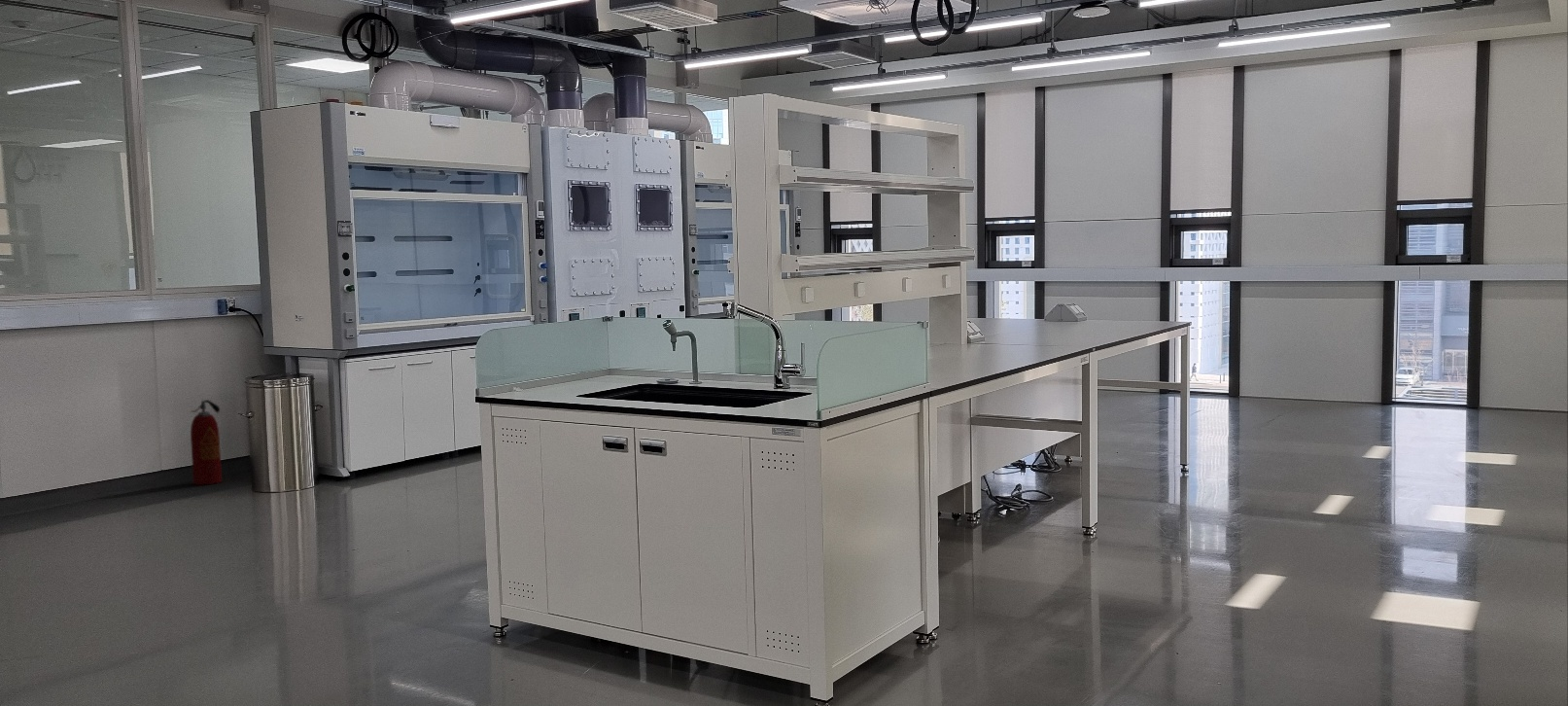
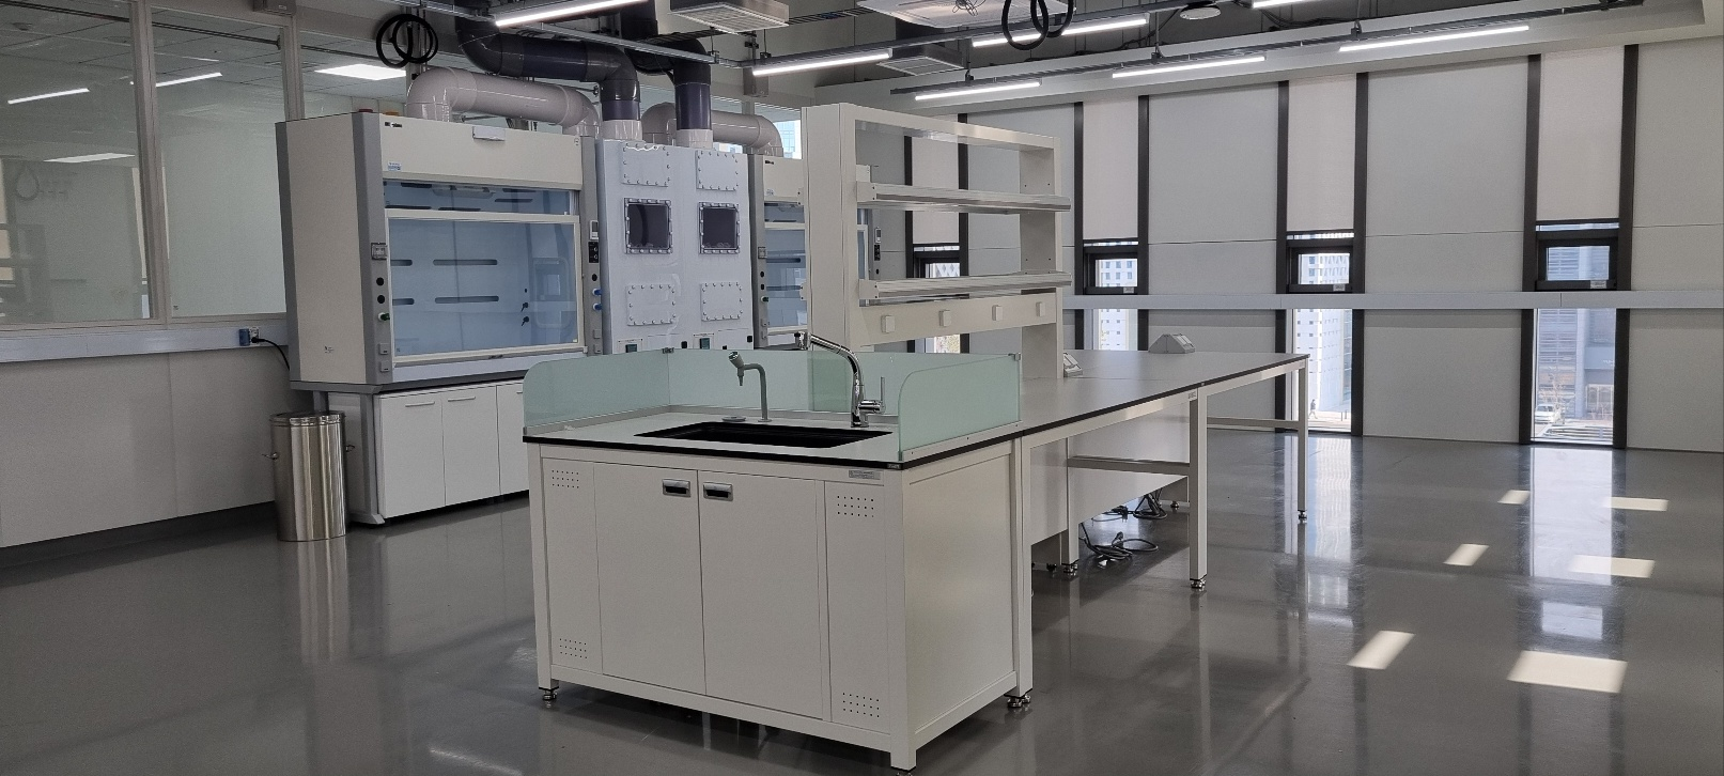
- fire extinguisher (207, 441)
